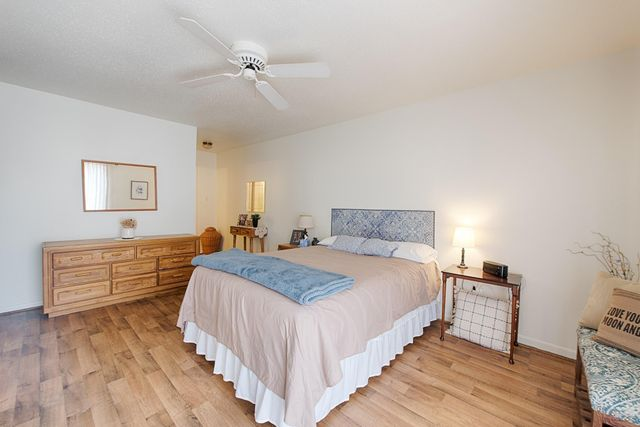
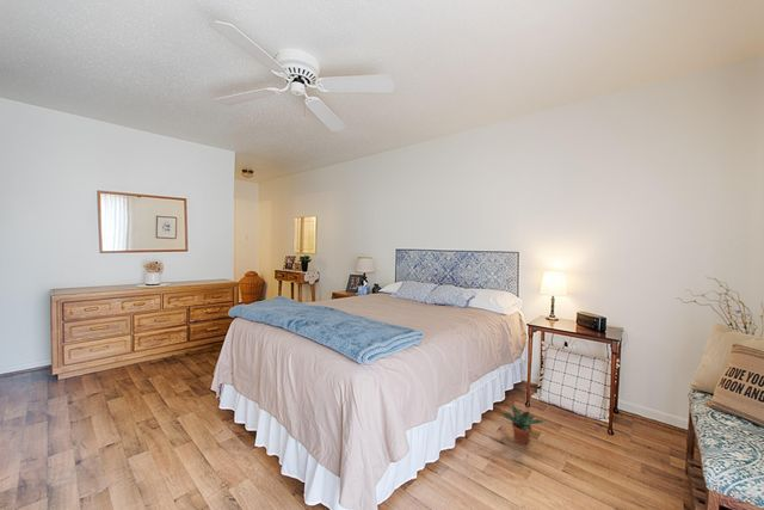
+ potted plant (522, 423)
